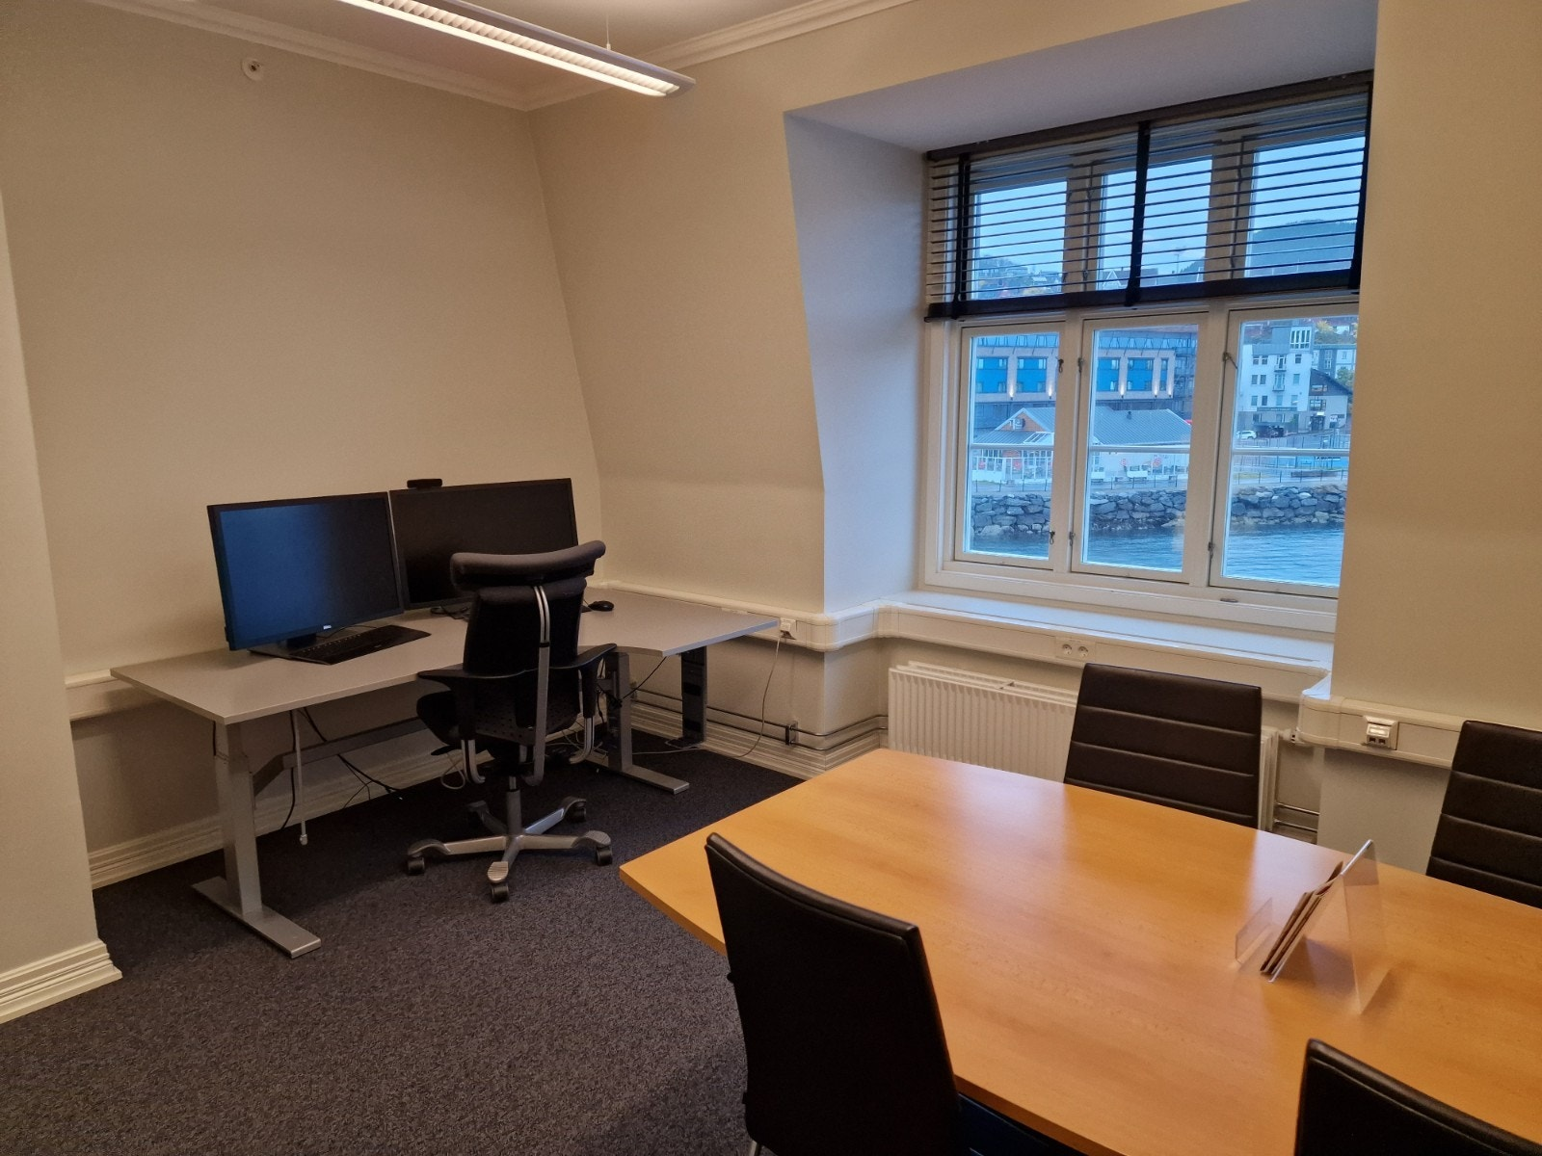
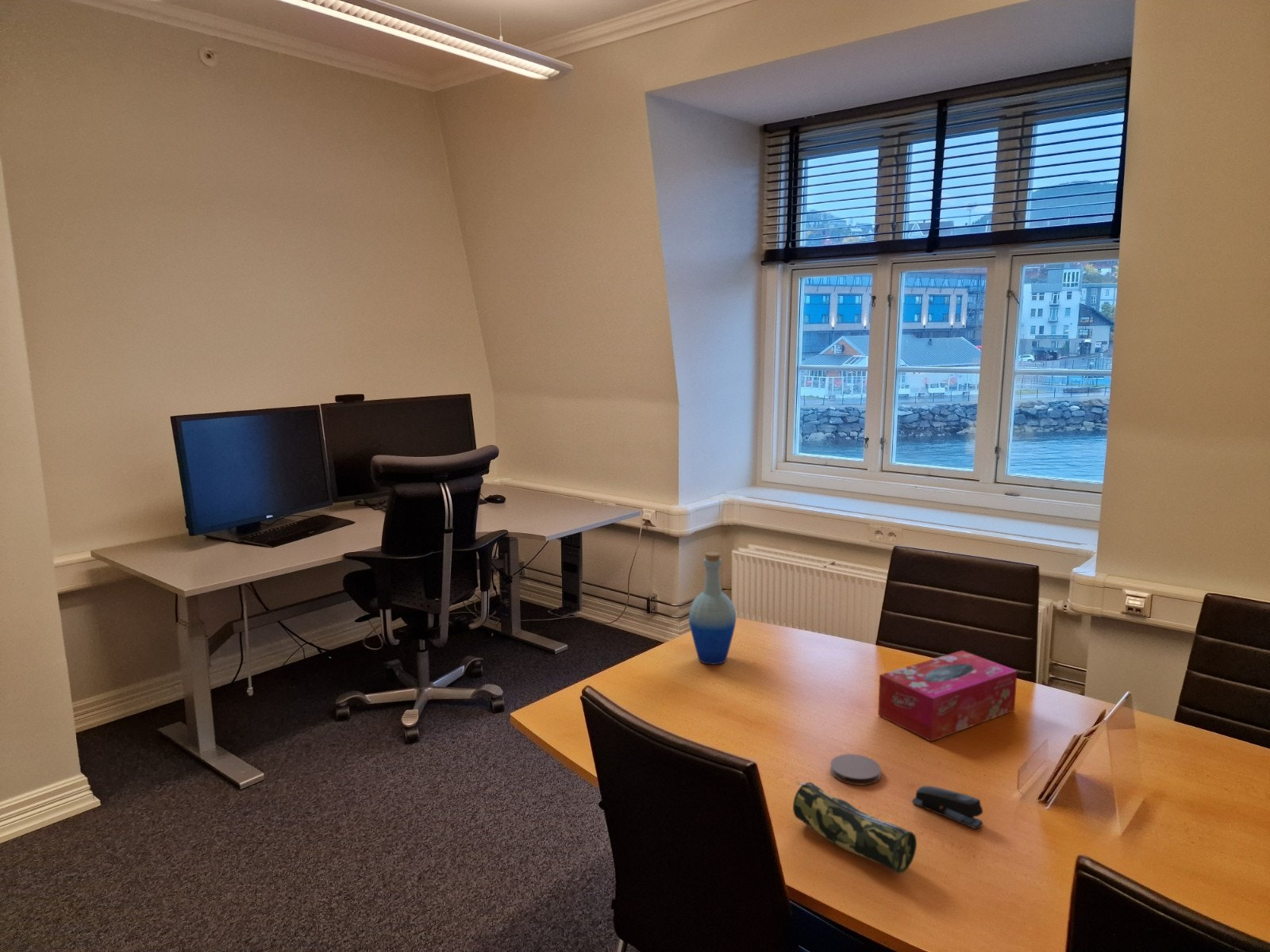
+ stapler (947, 800)
+ tissue box (947, 693)
+ coaster (855, 769)
+ bottle (712, 607)
+ pencil case (849, 825)
